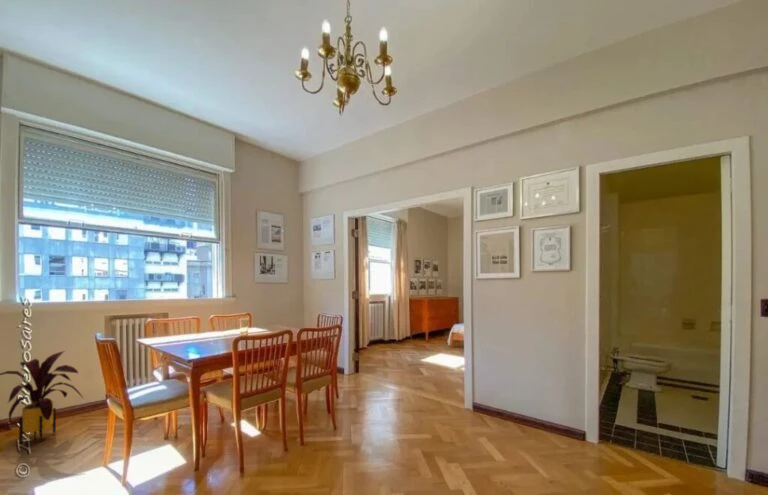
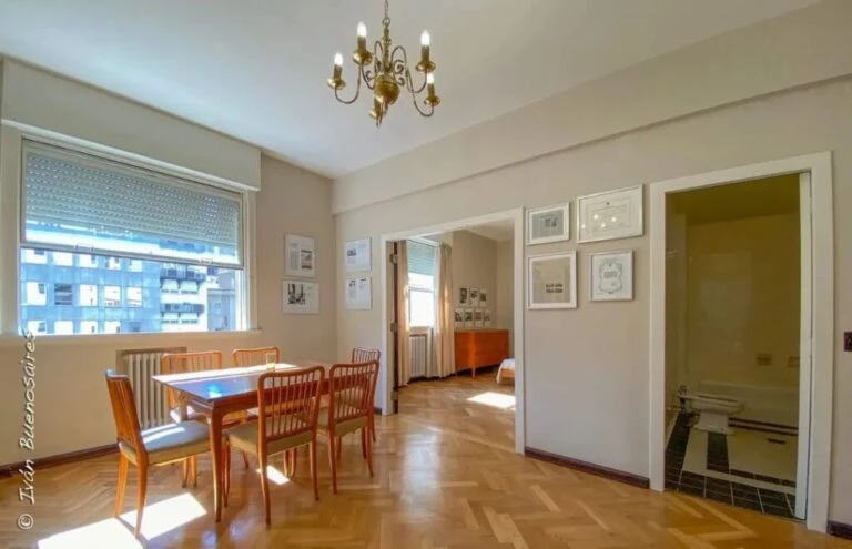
- house plant (35, 398)
